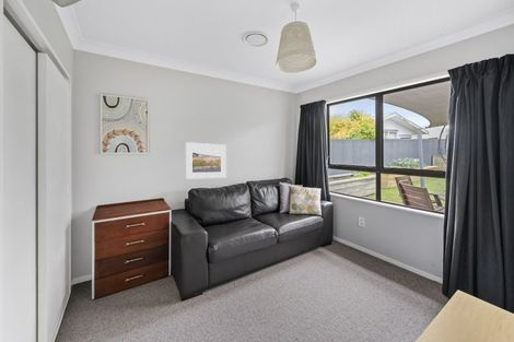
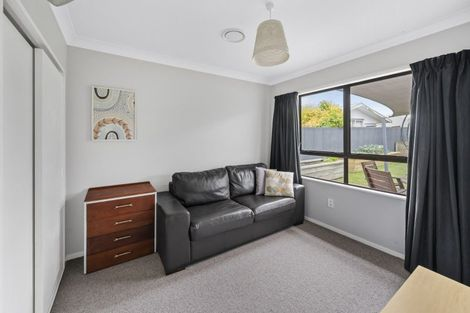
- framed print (207, 161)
